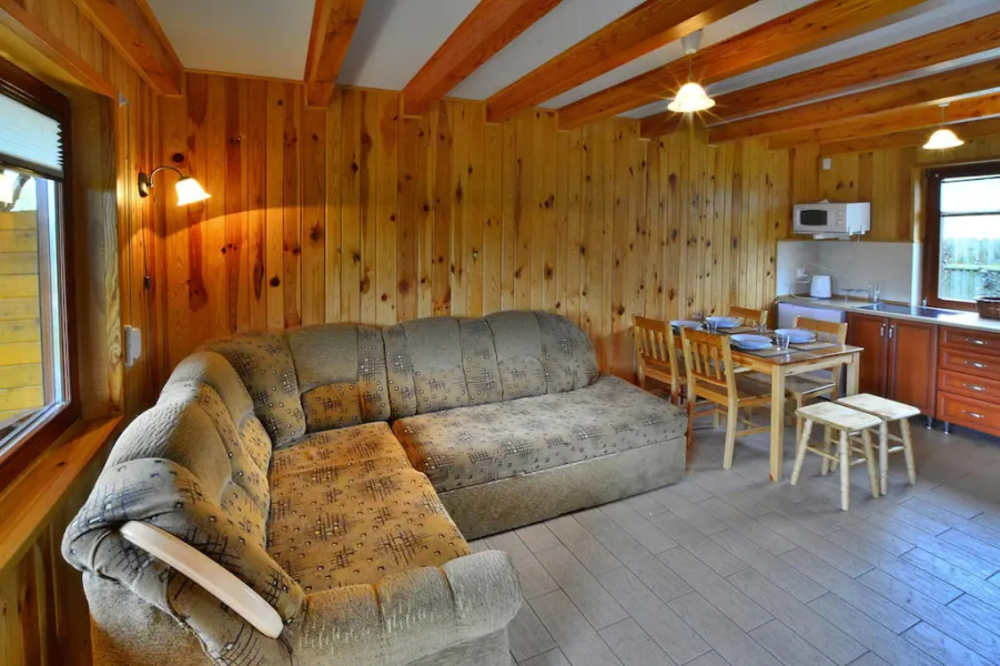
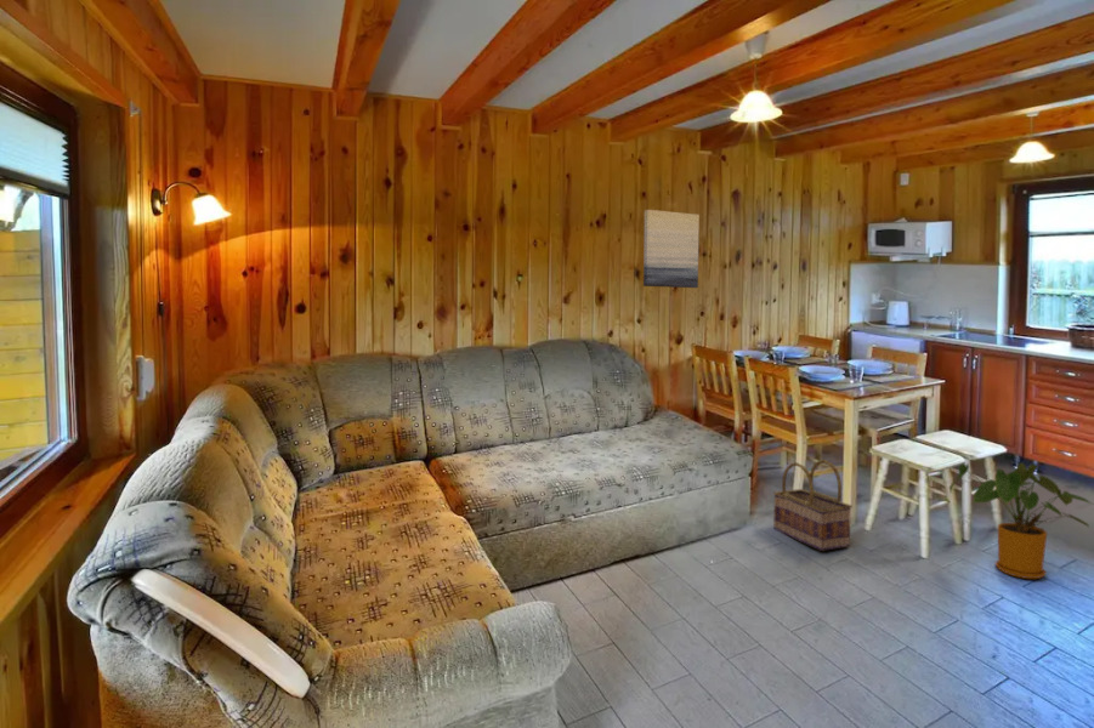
+ house plant (1022, 519)
+ basket (811, 500)
+ wall art (671, 249)
